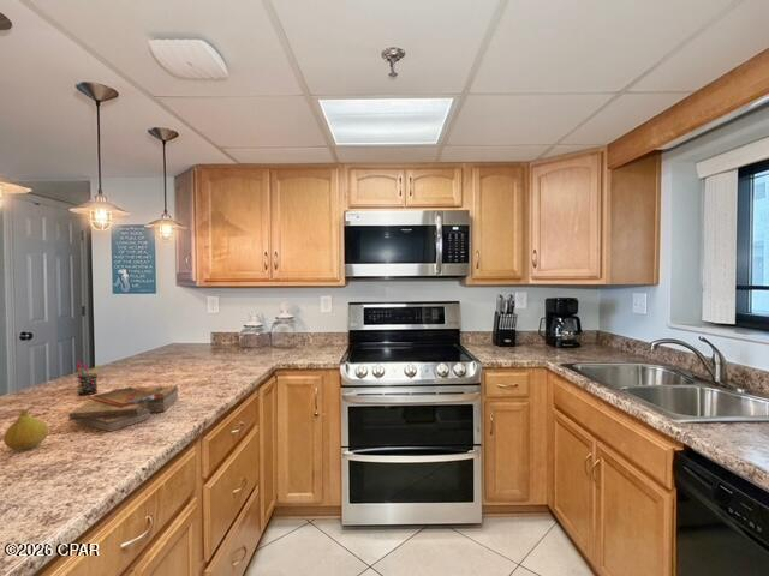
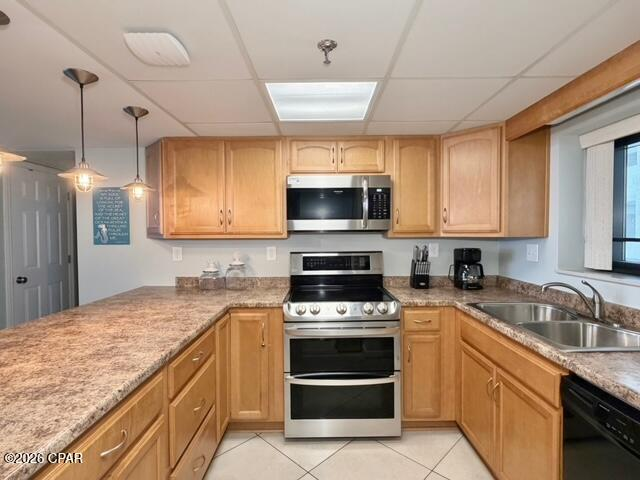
- clipboard (126, 401)
- pen holder (85, 377)
- fruit (26, 427)
